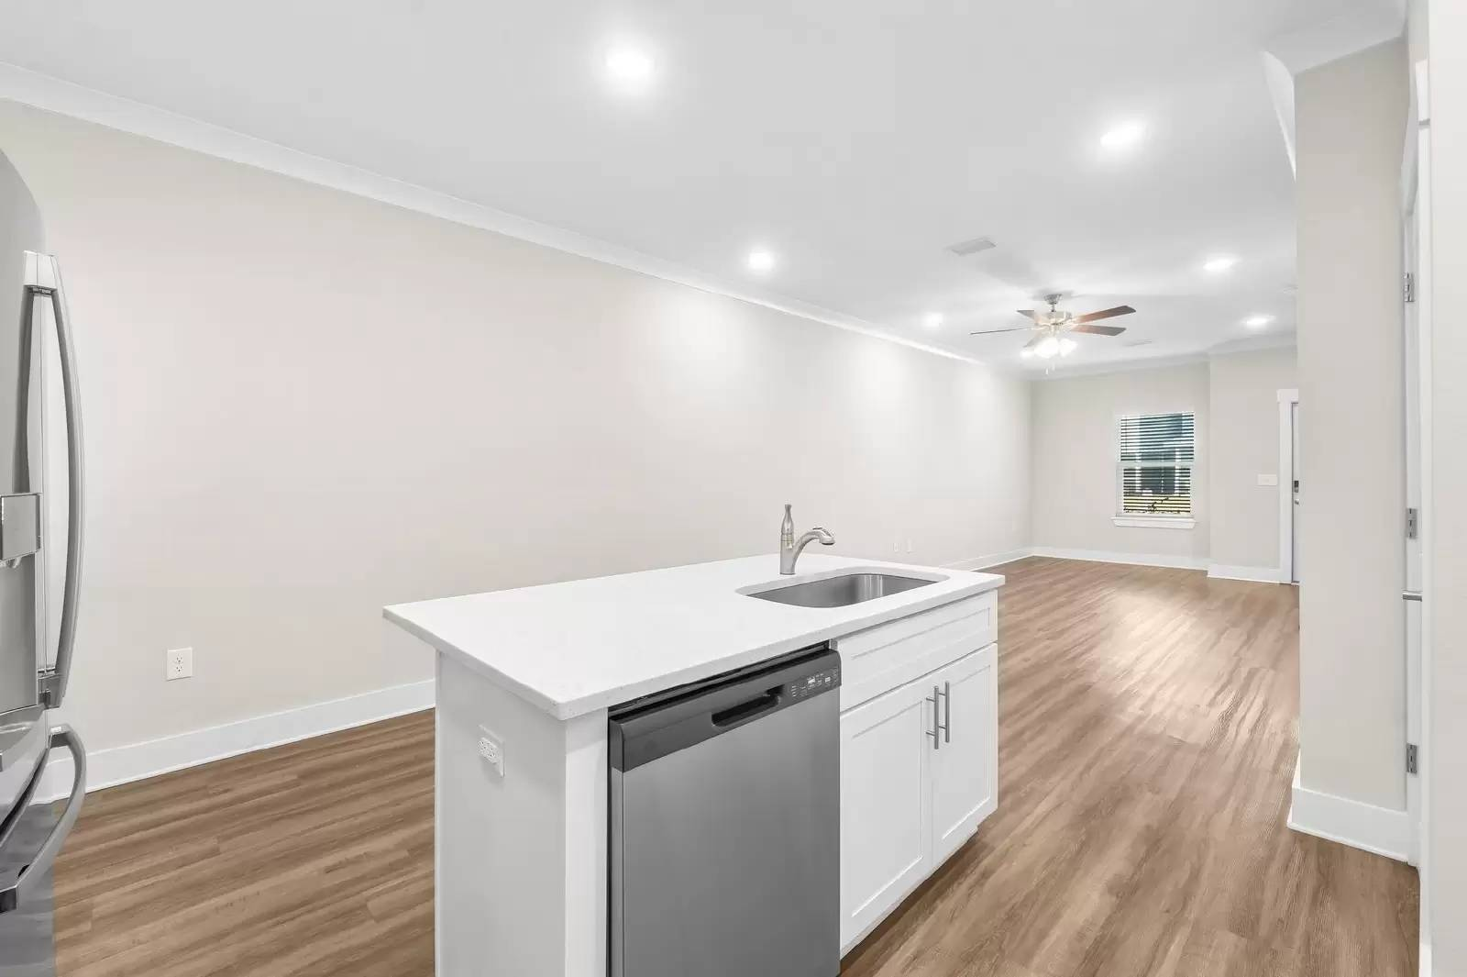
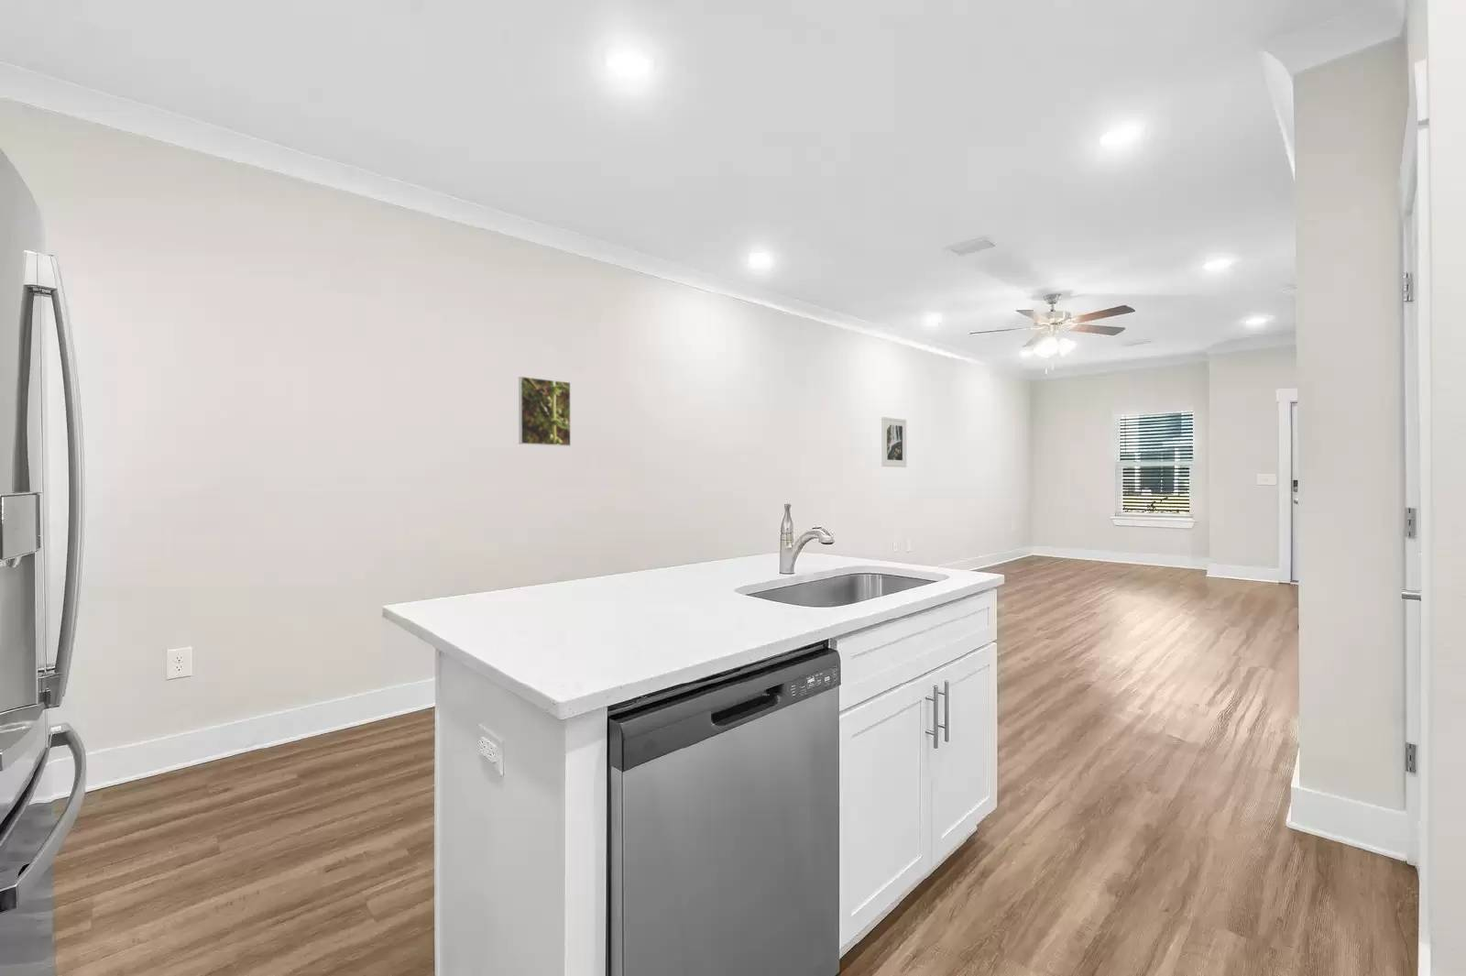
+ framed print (546, 412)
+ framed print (894, 442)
